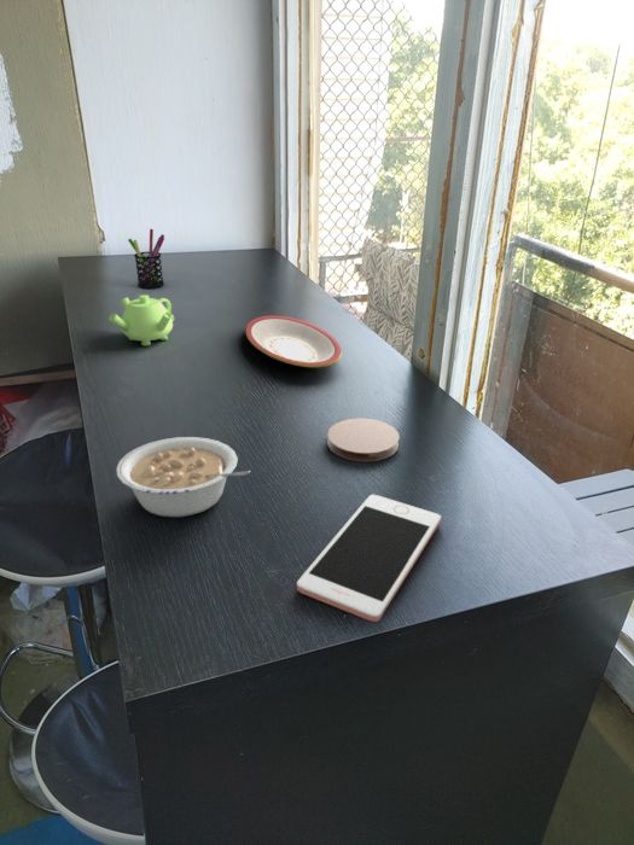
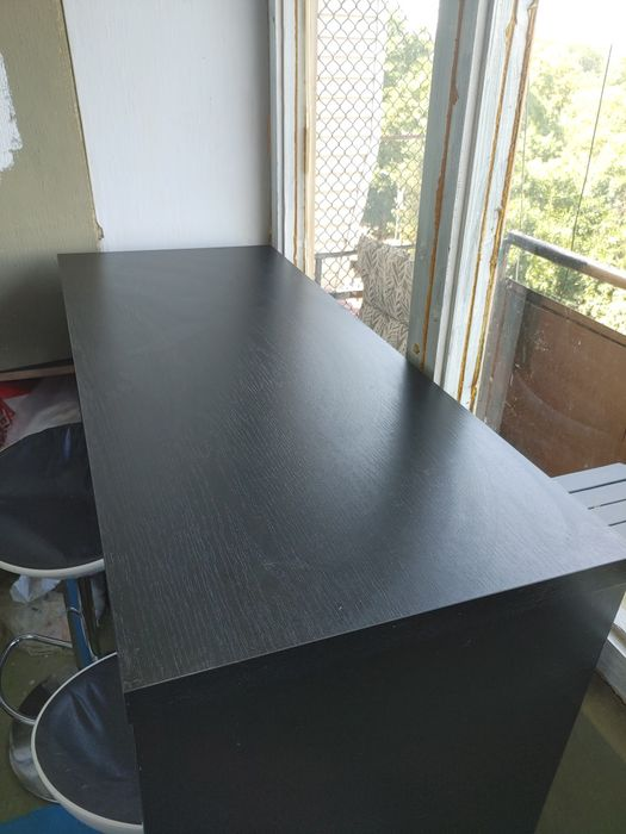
- cell phone (373, 549)
- pen holder (145, 257)
- teapot (142, 317)
- legume (184, 476)
- plate (291, 344)
- coaster (362, 438)
